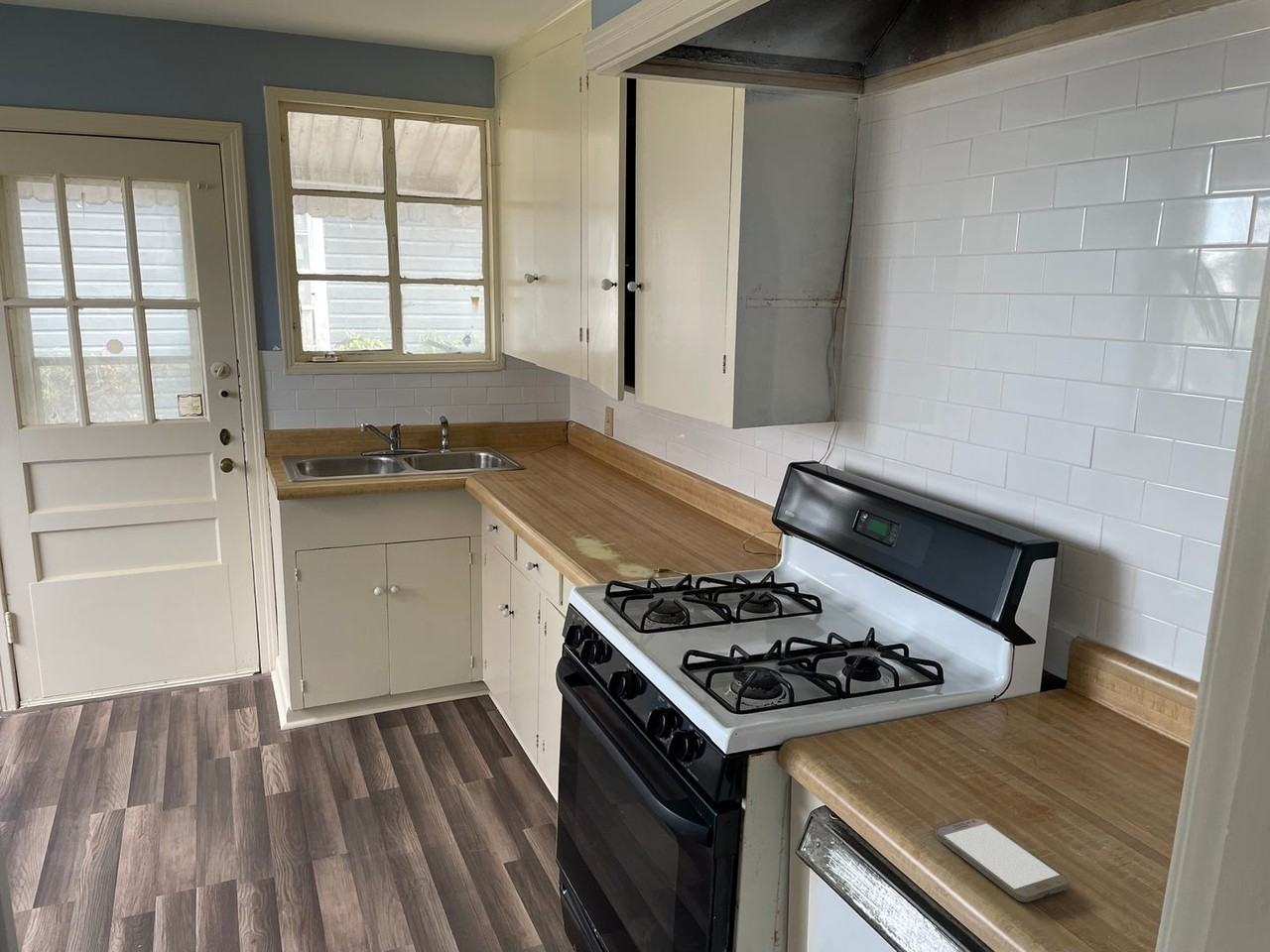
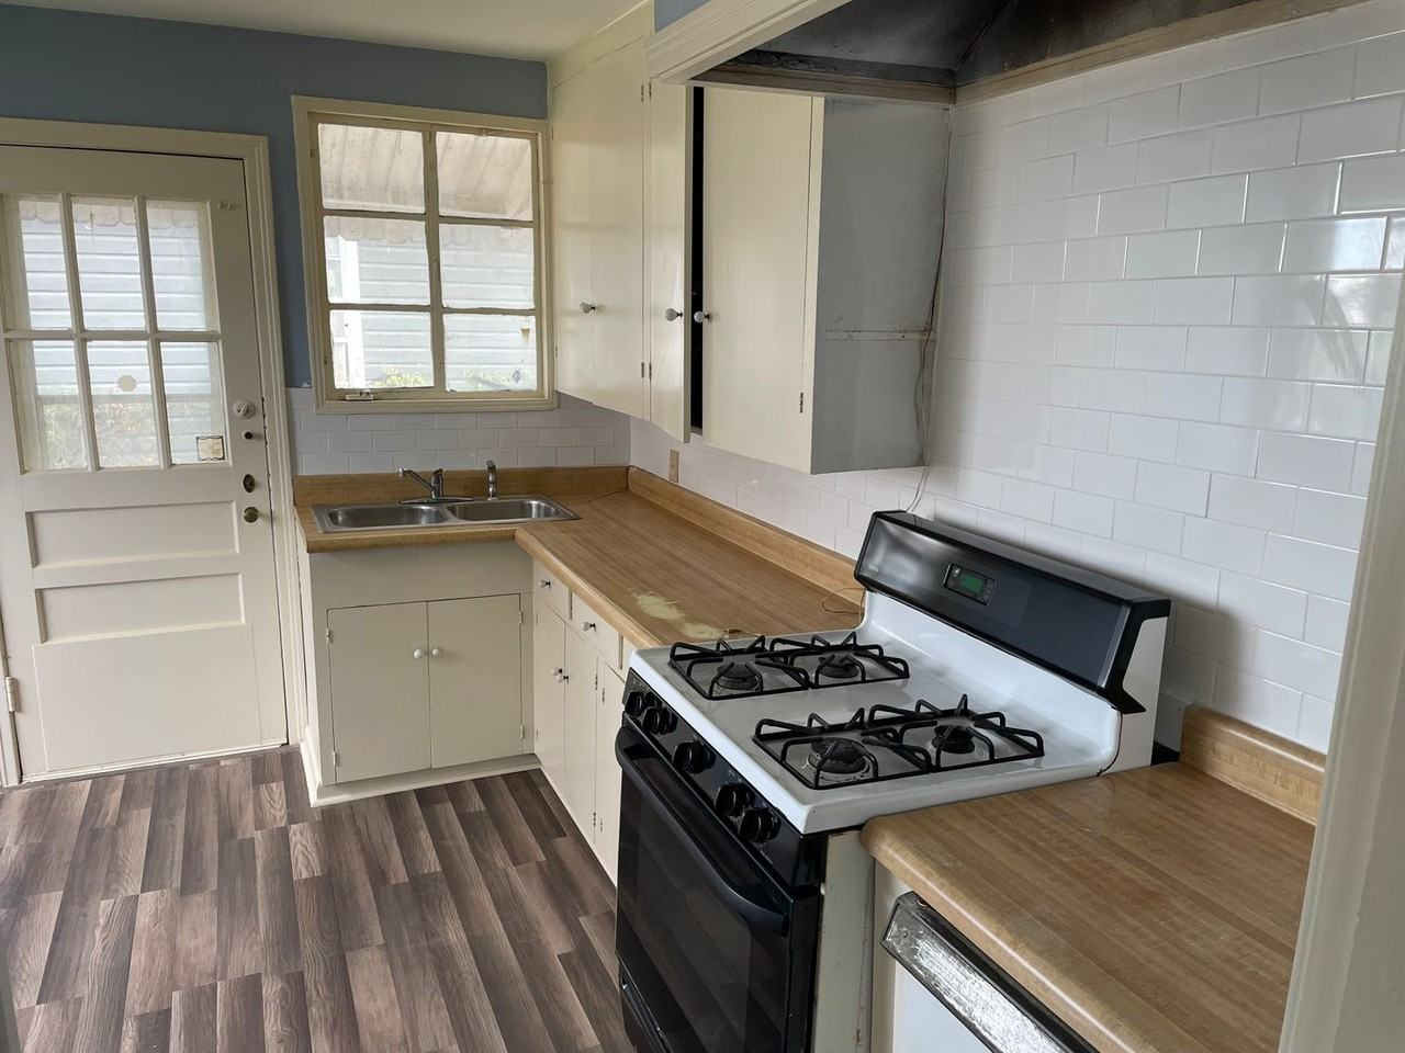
- smartphone (999, 857)
